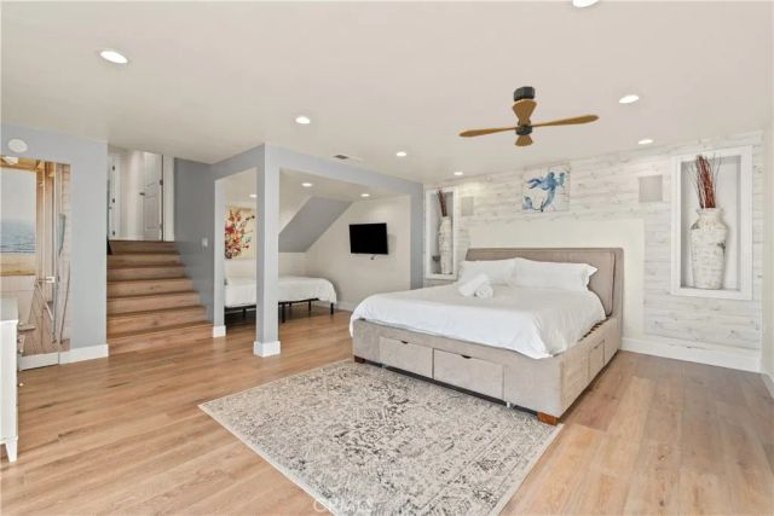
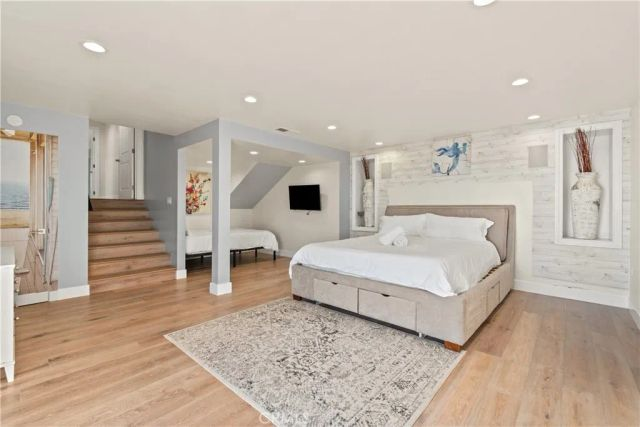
- ceiling fan (524, 111)
